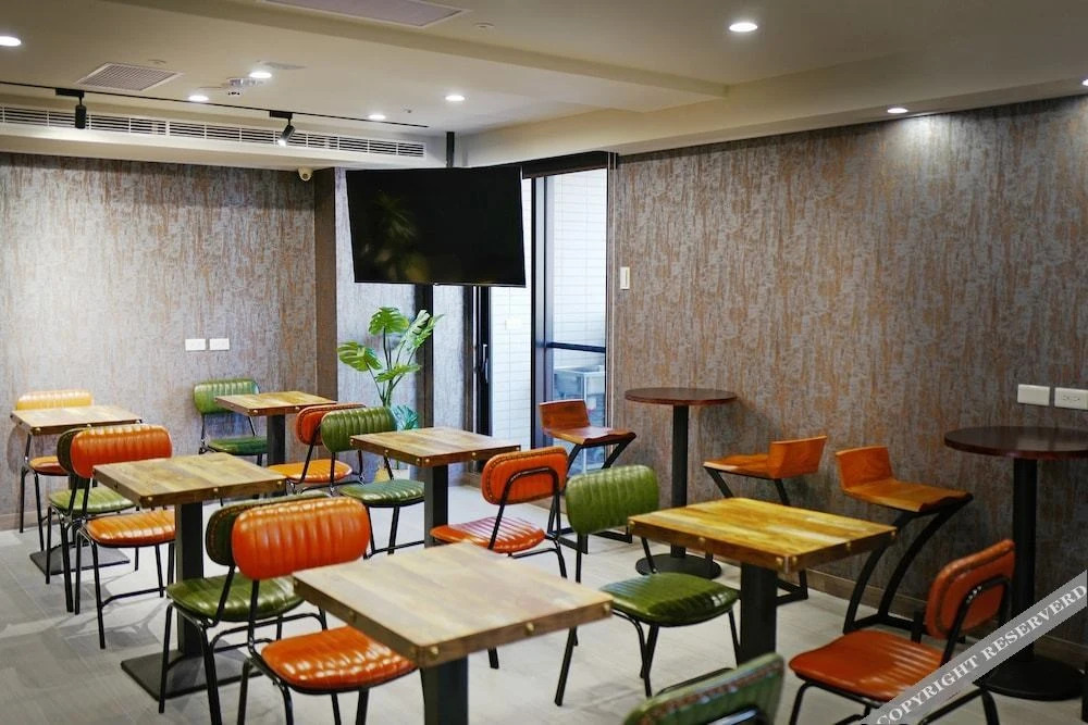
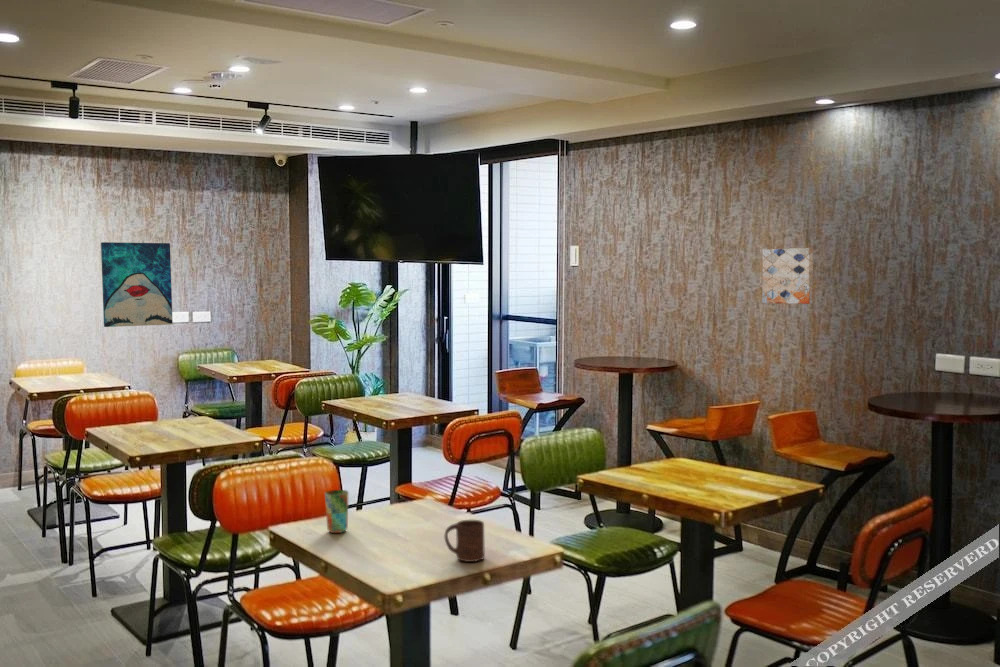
+ wall art (787, 276)
+ cup (337, 511)
+ wall art (137, 284)
+ cup (466, 541)
